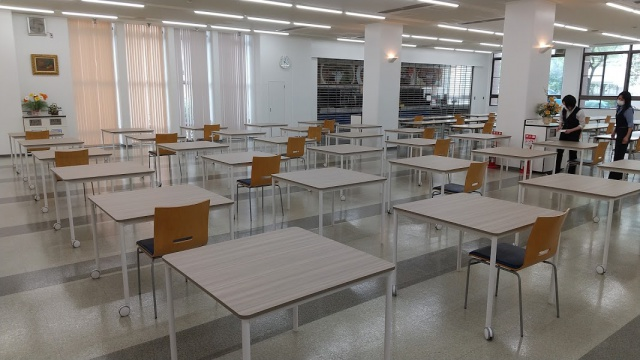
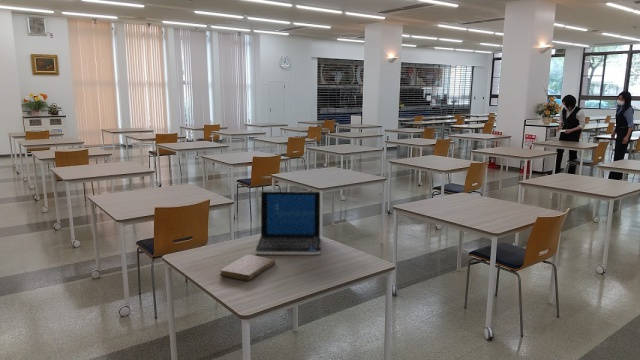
+ laptop (289, 221)
+ notebook (248, 266)
